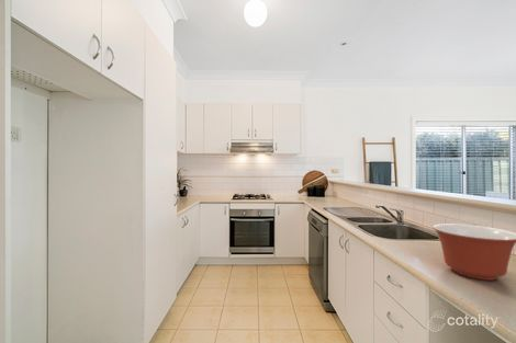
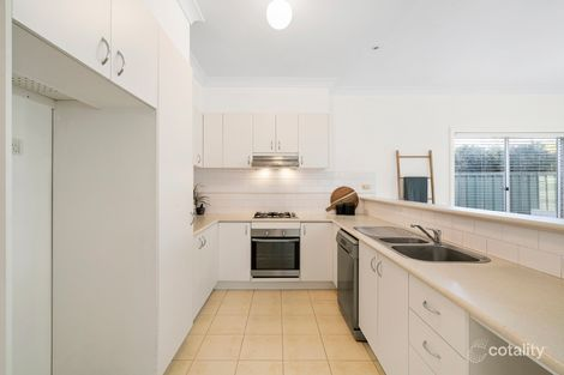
- mixing bowl (473, 251)
